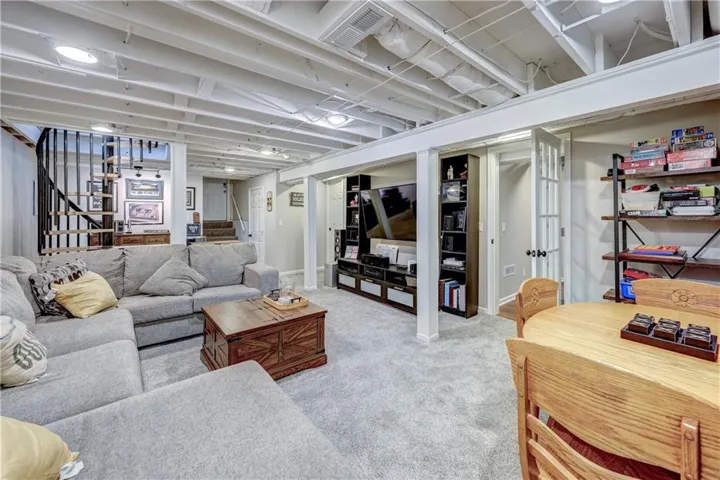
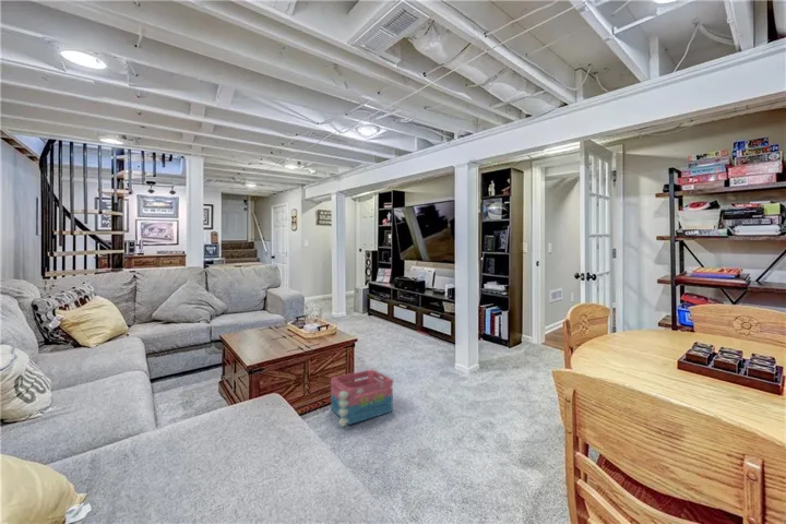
+ storage basket (360, 395)
